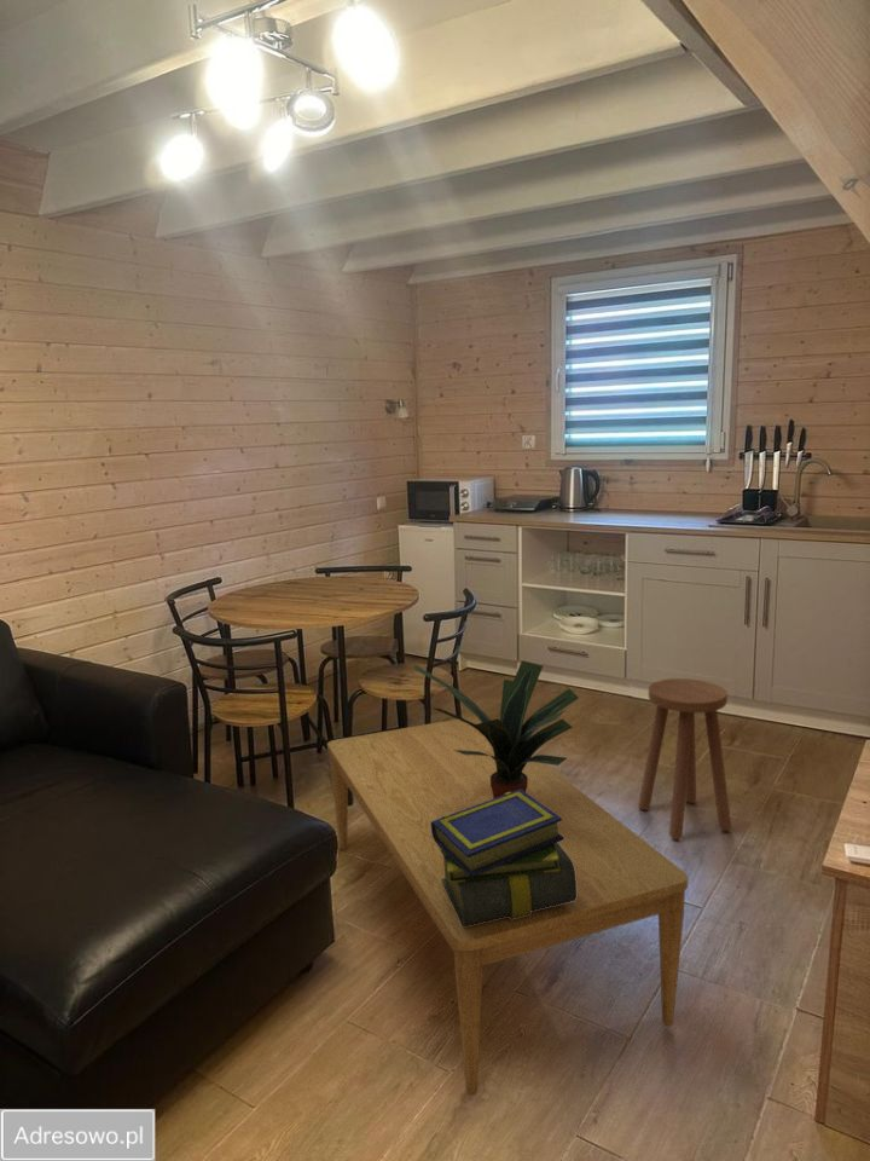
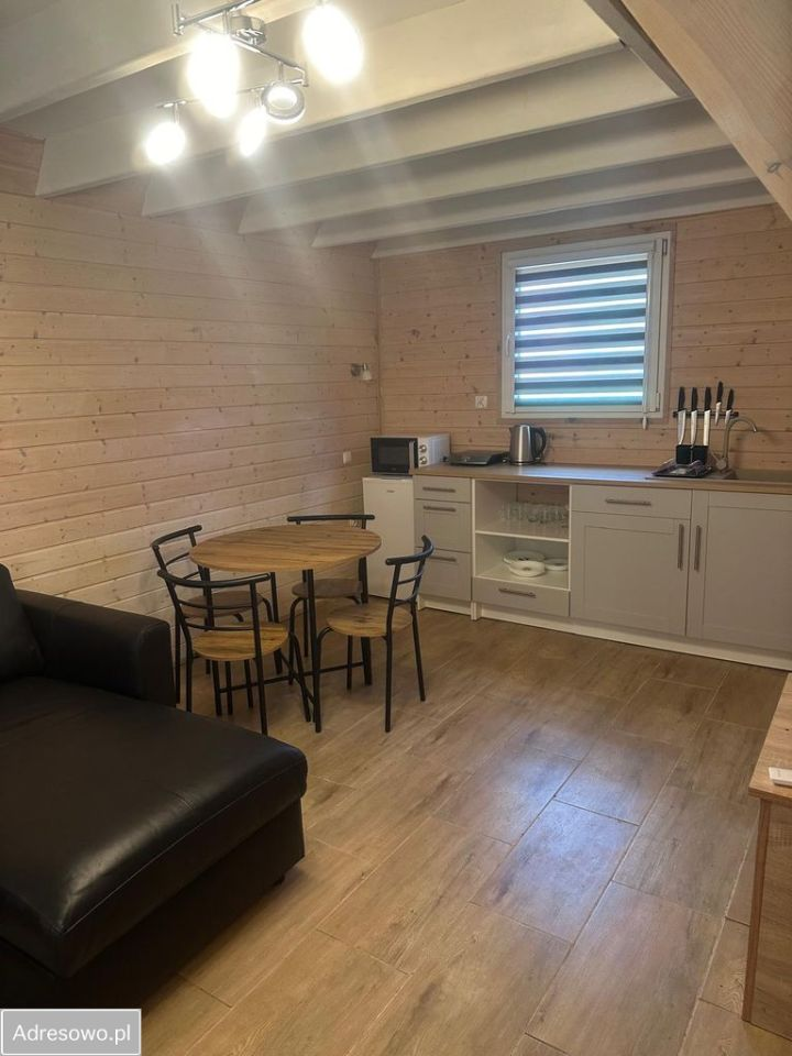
- coffee table (443, 866)
- stool (685, 755)
- stack of books (500, 855)
- potted plant (498, 735)
